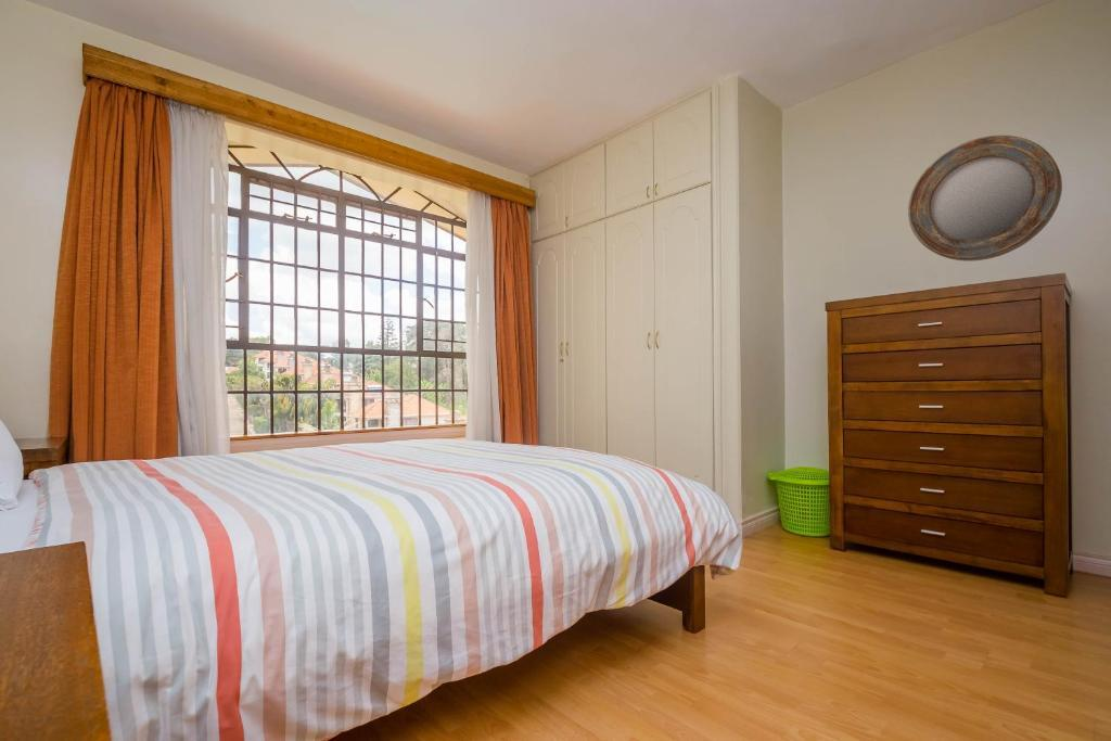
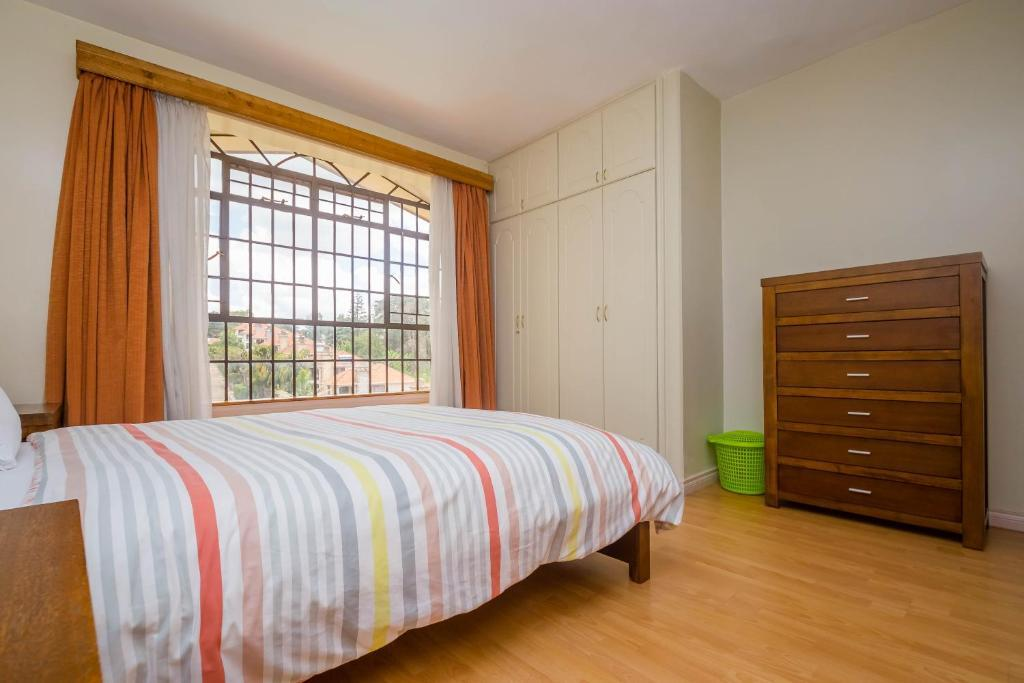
- home mirror (979, 199)
